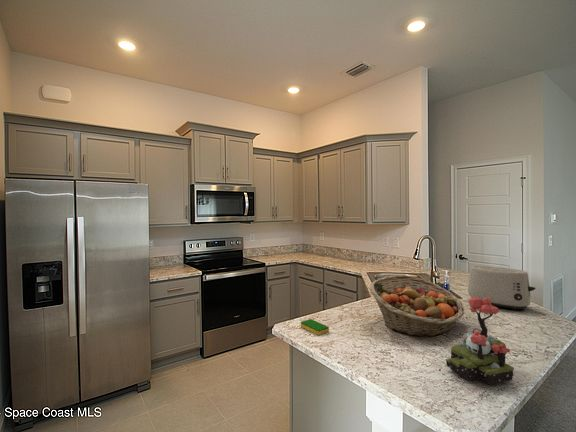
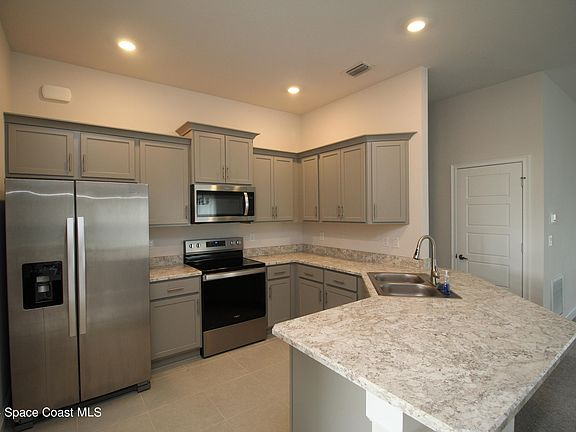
- fruit basket (415, 303)
- toaster (498, 287)
- dish sponge (314, 326)
- plant (479, 337)
